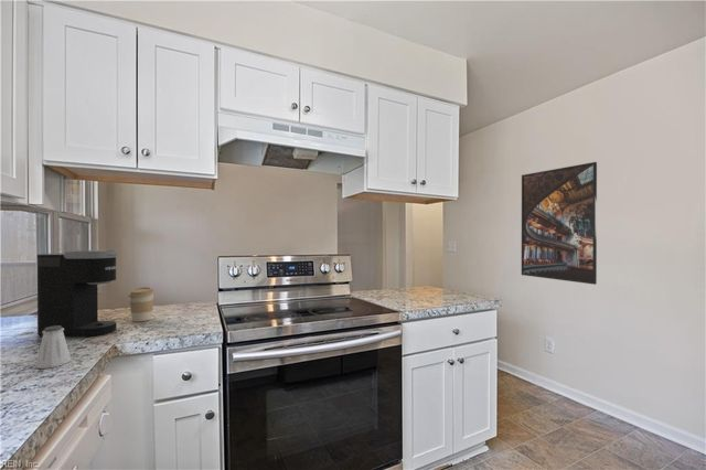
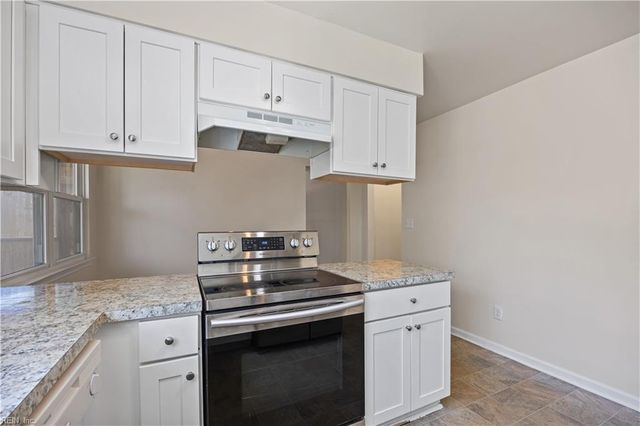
- saltshaker (53, 344)
- coffee maker (78, 291)
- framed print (555, 224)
- coffee cup (141, 303)
